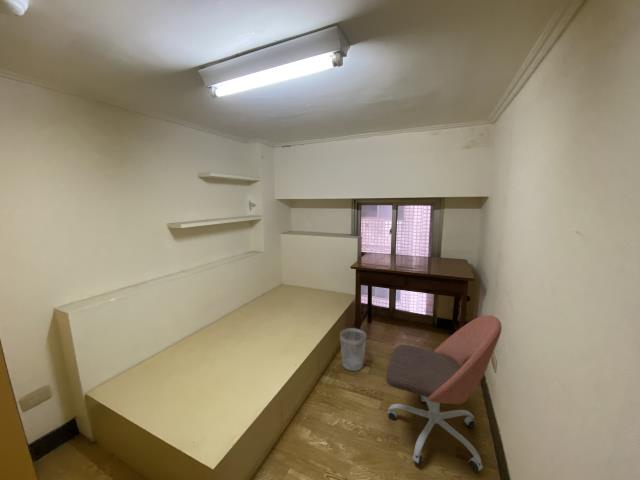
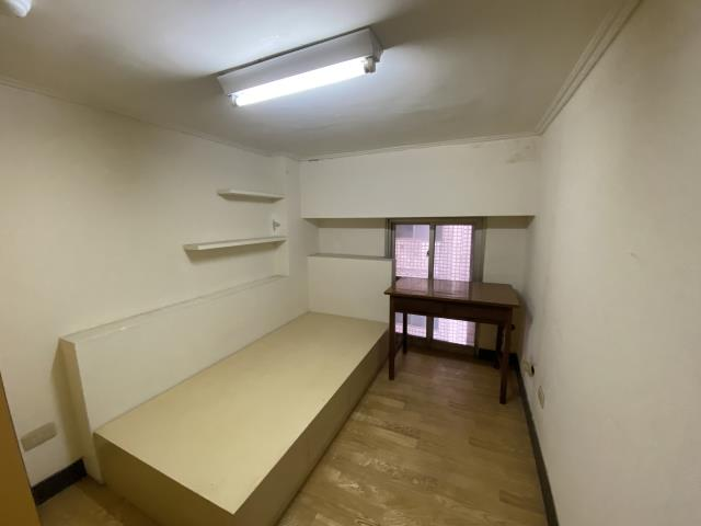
- office chair (438, 373)
- wastebasket (352, 349)
